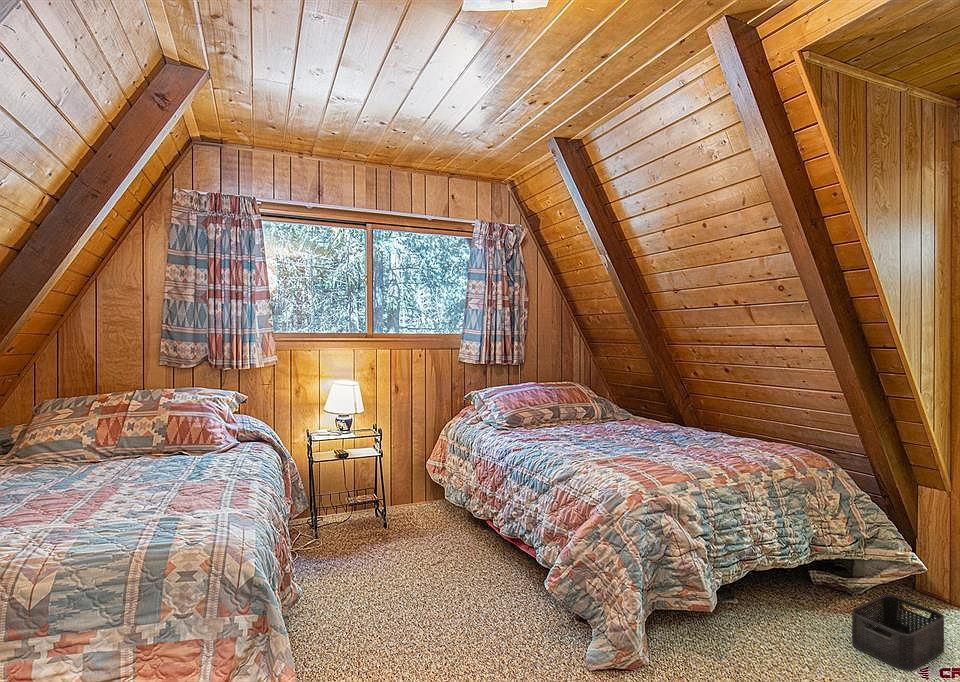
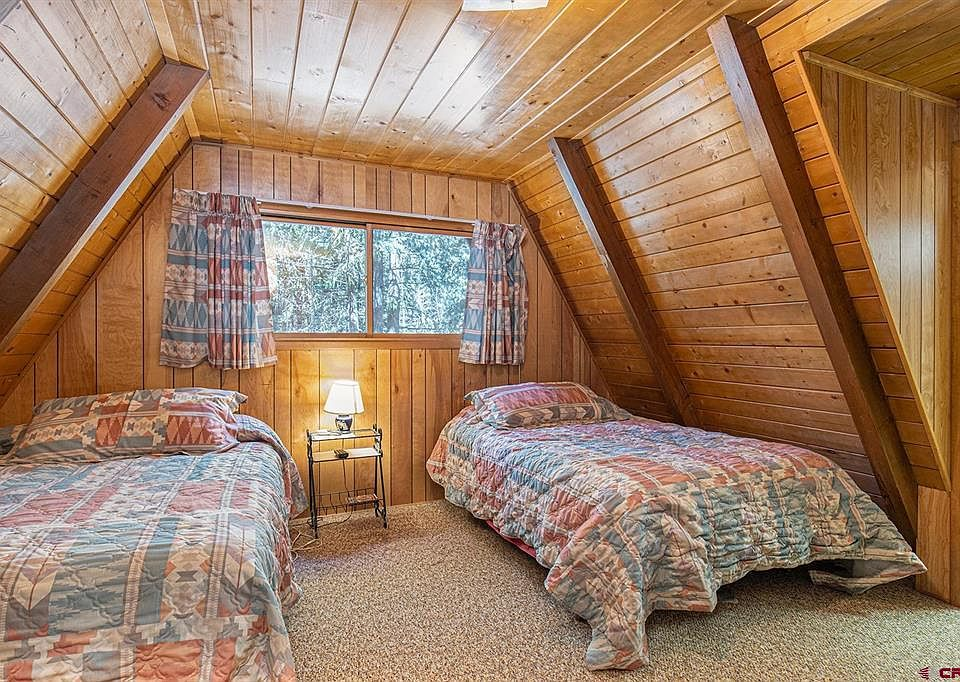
- storage bin (897, 630)
